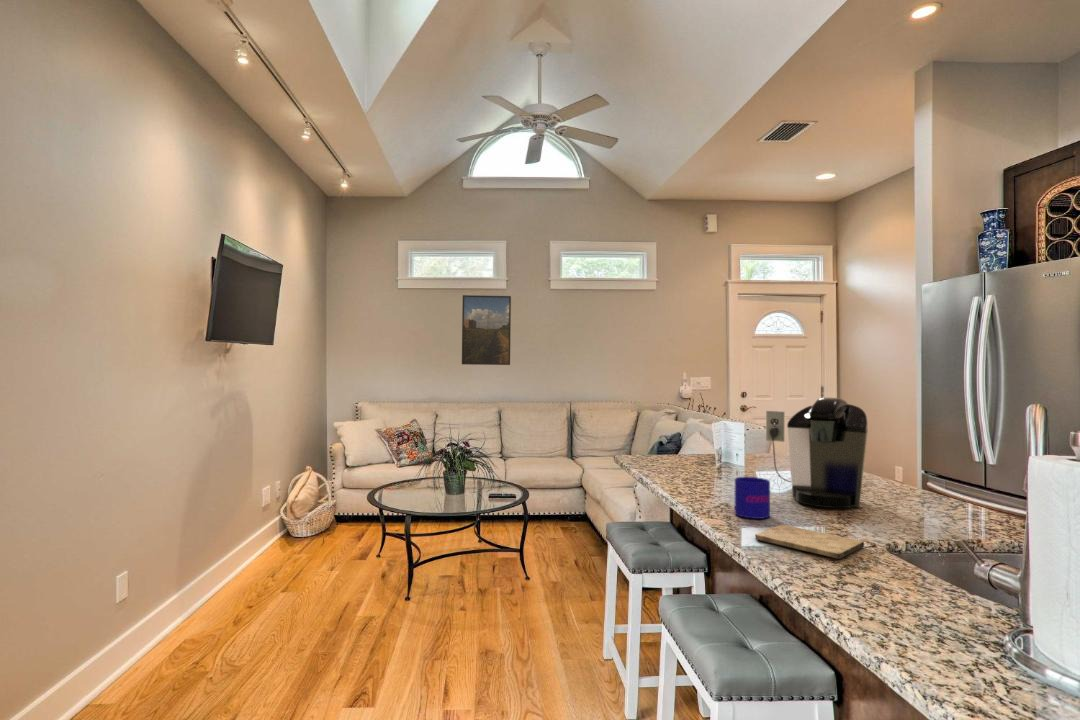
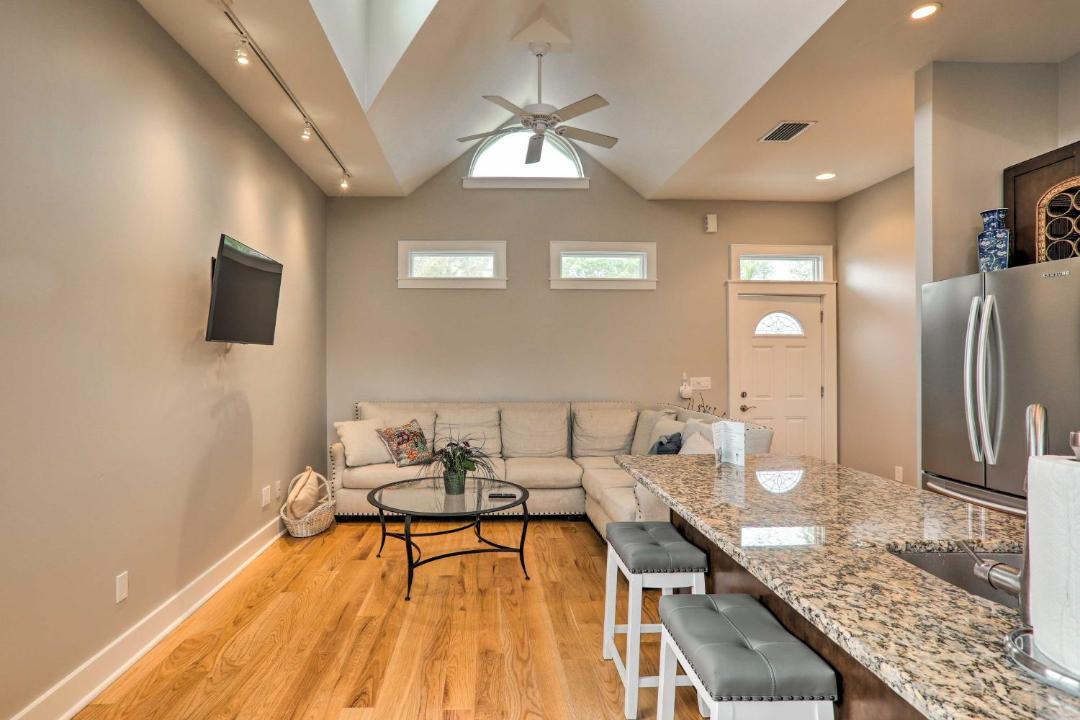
- cutting board (808, 540)
- mug (748, 495)
- coffee maker (807, 447)
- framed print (486, 330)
